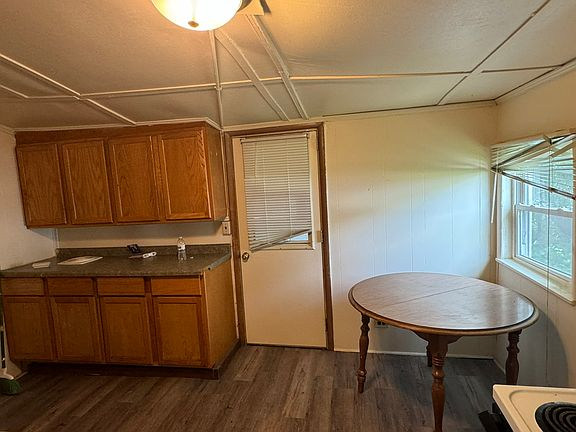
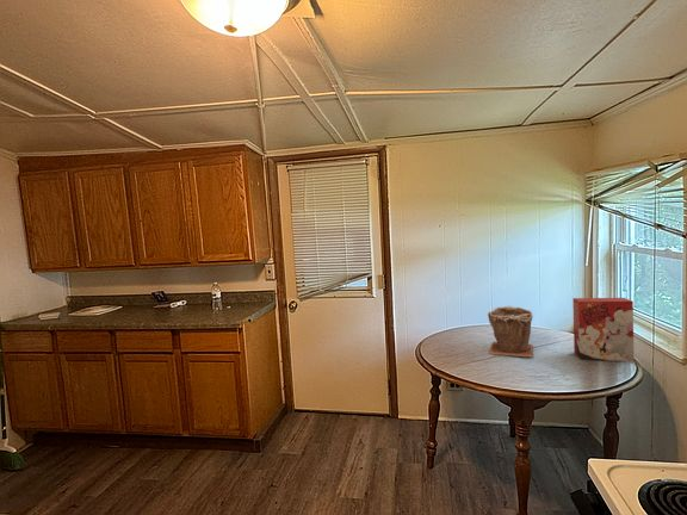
+ plant pot (509, 329)
+ cereal box (602, 328)
